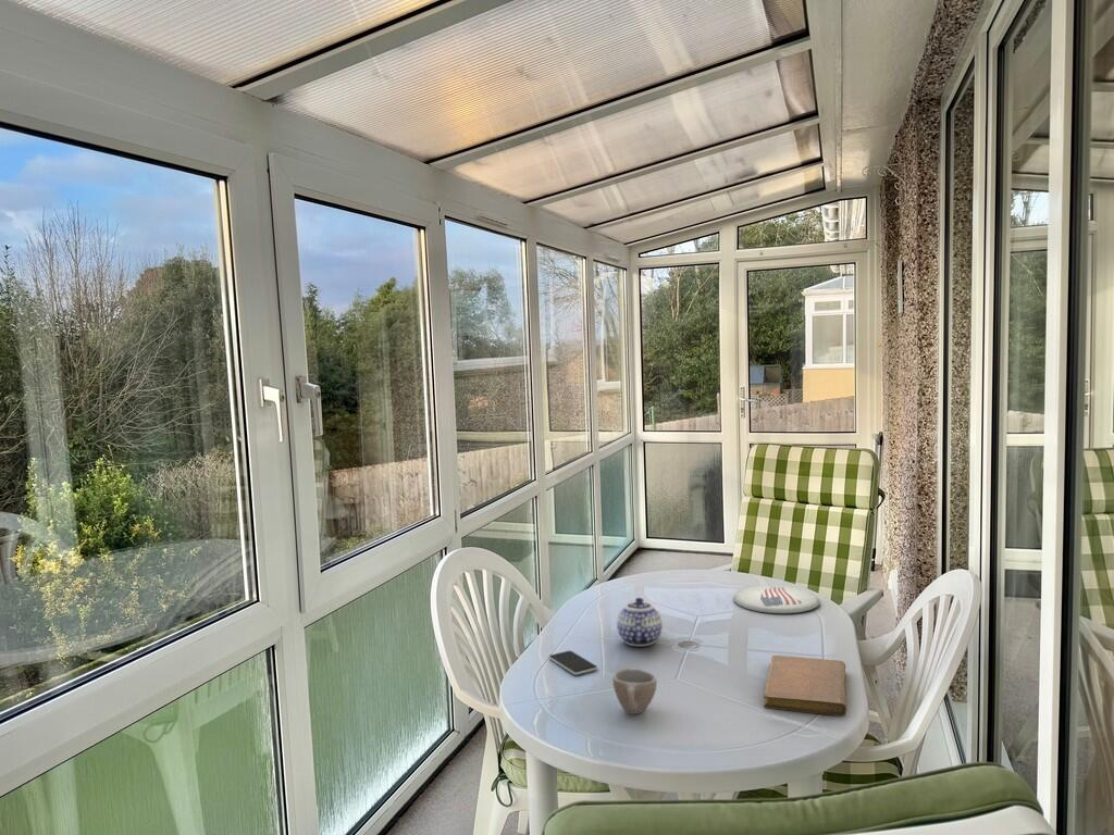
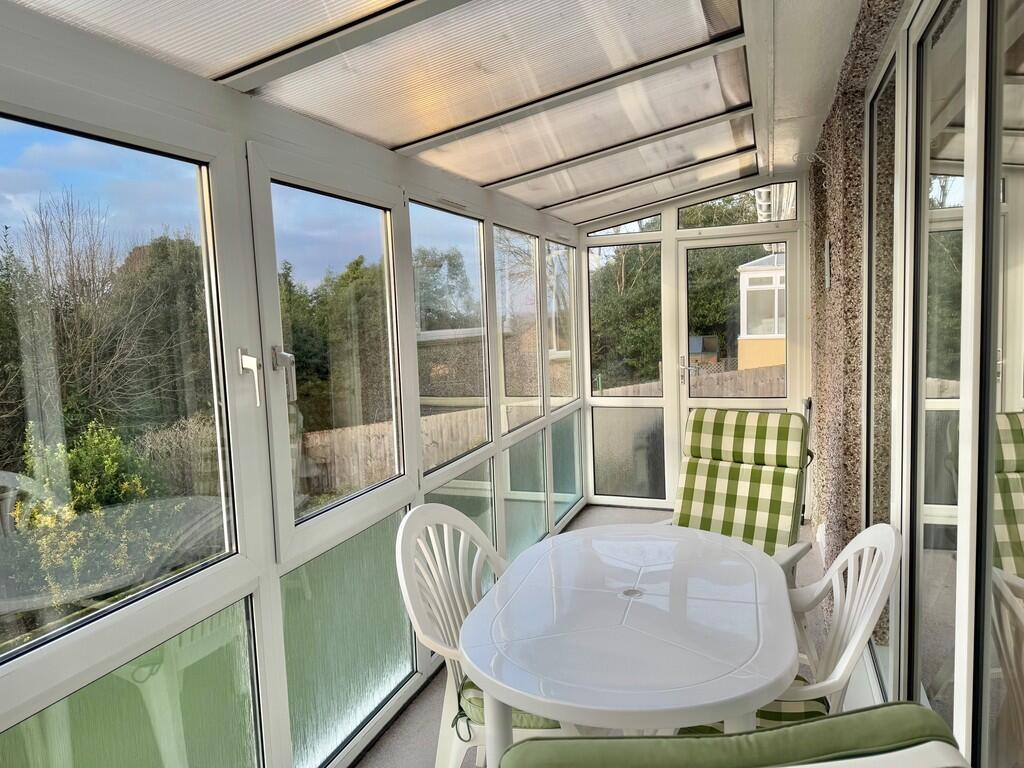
- plate (776, 597)
- teapot (639, 620)
- cup (634, 695)
- smartphone (572, 662)
- notebook (806, 683)
